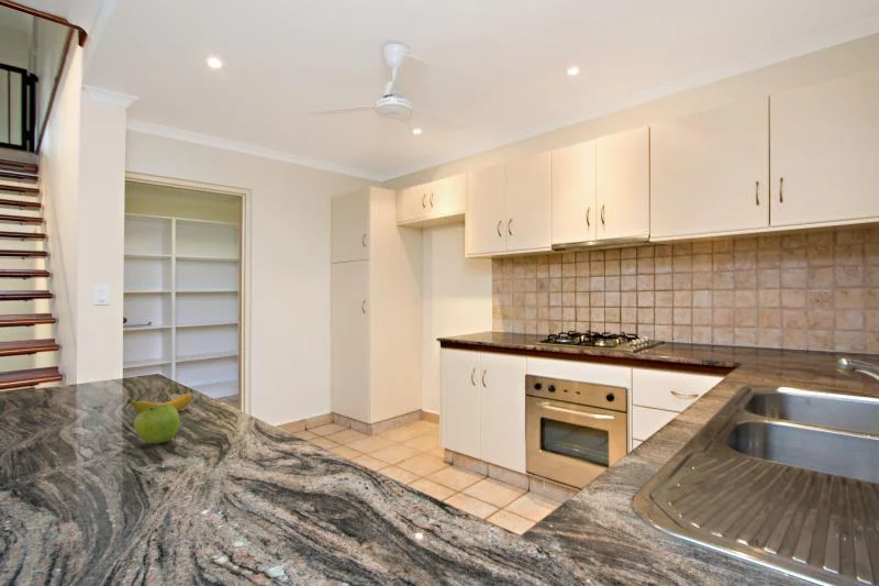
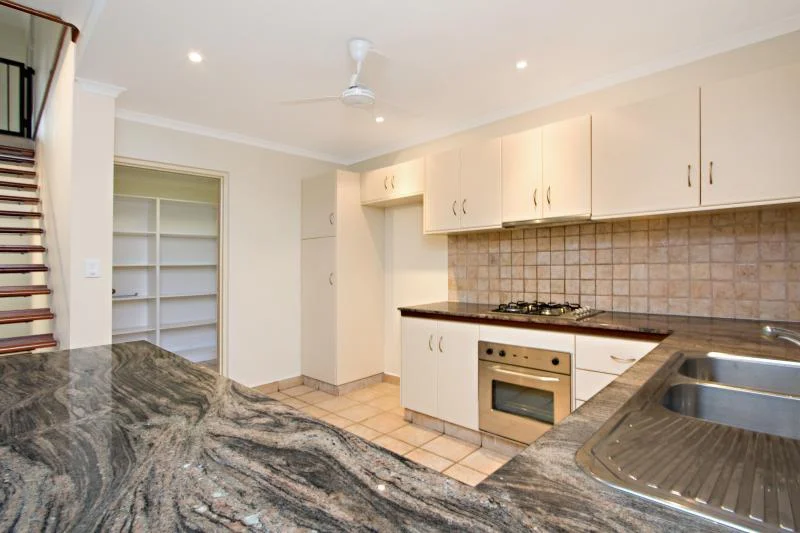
- banana (162, 403)
- fruit (157, 423)
